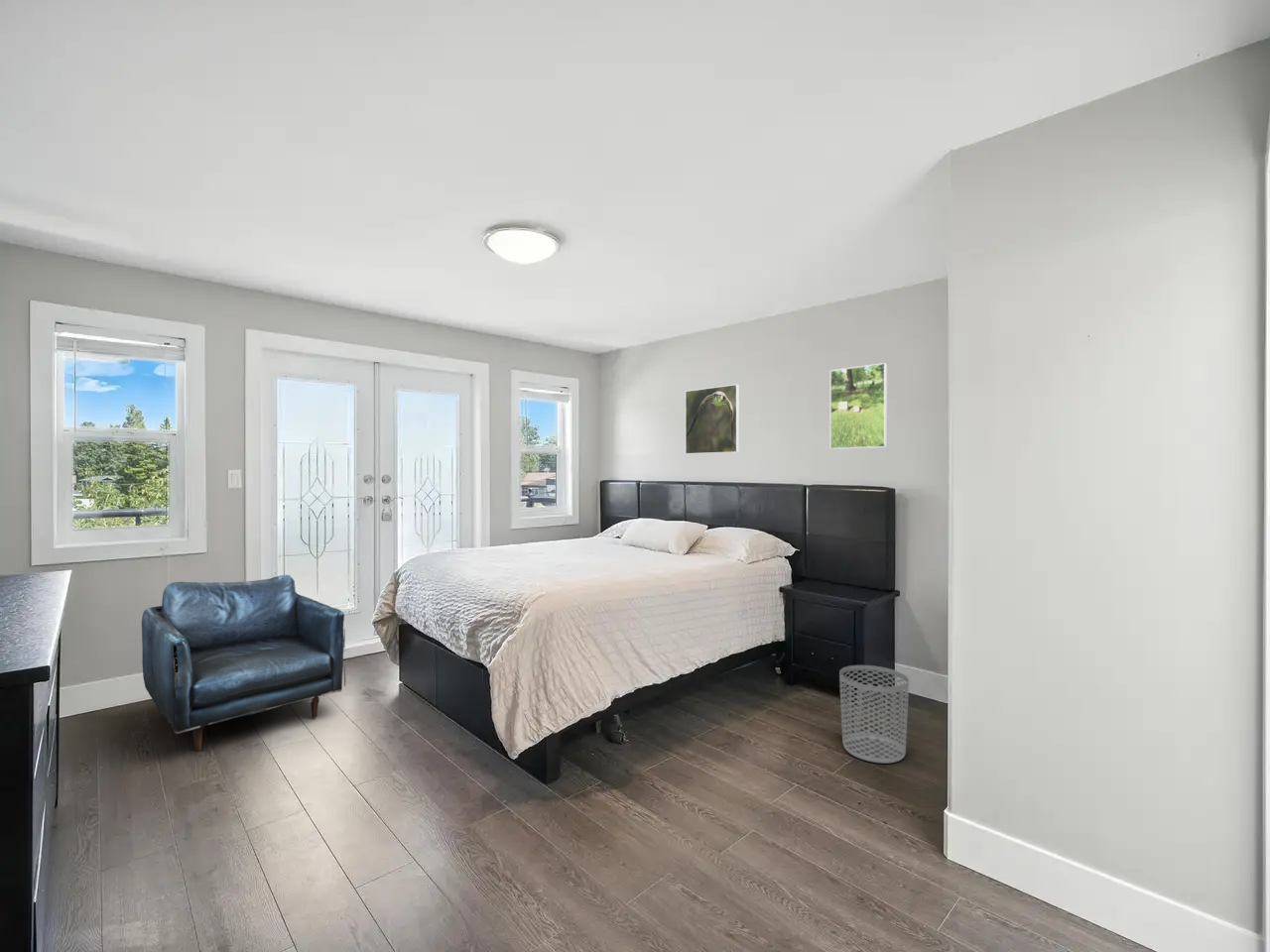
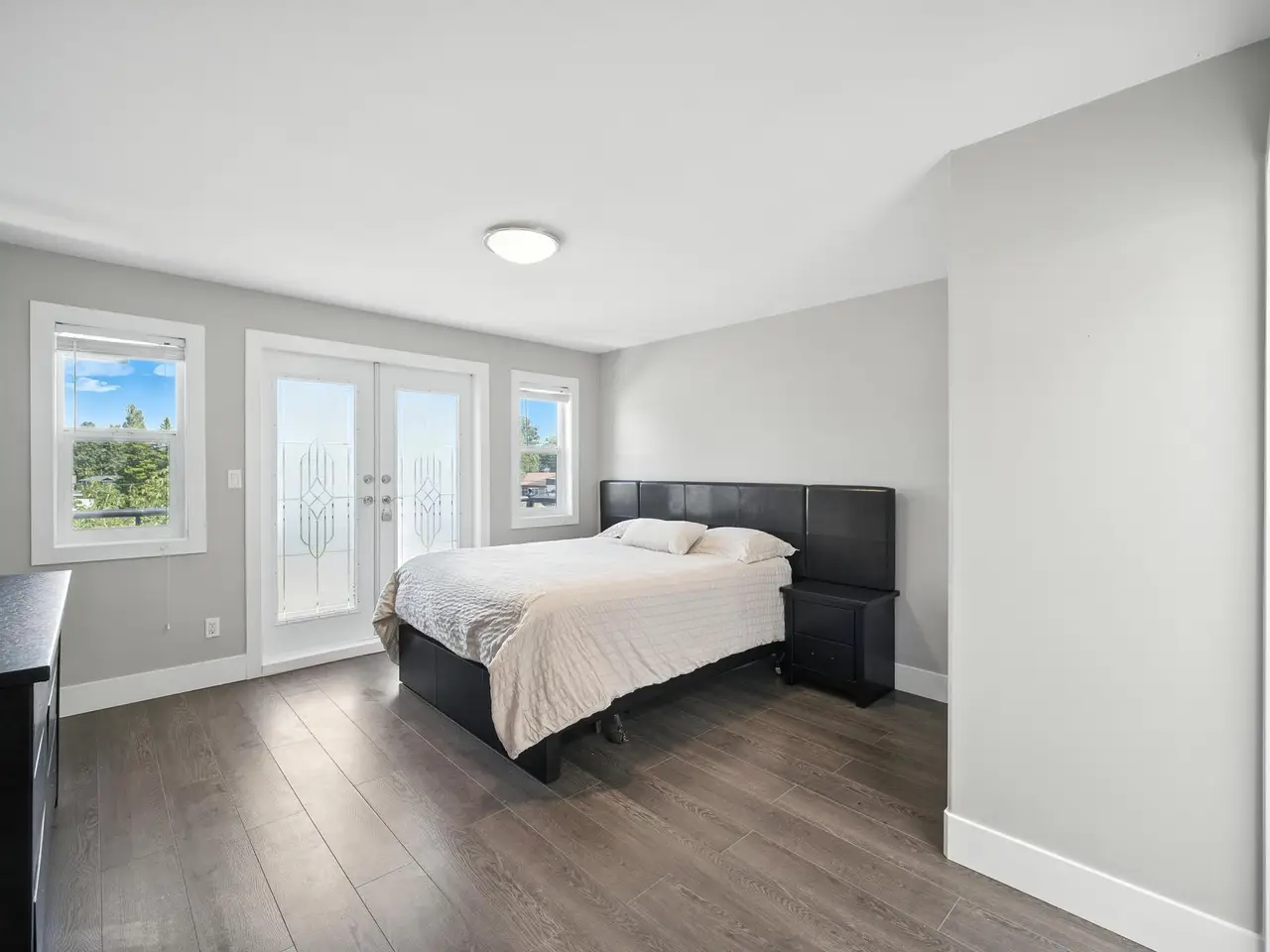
- armchair (244, 650)
- waste bin (873, 712)
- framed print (710, 420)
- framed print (857, 407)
